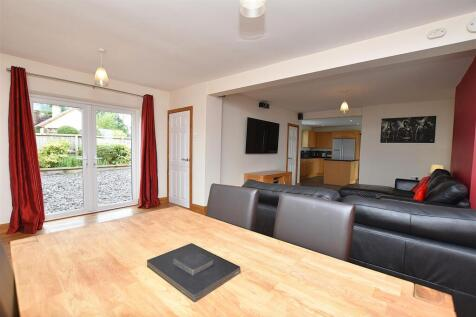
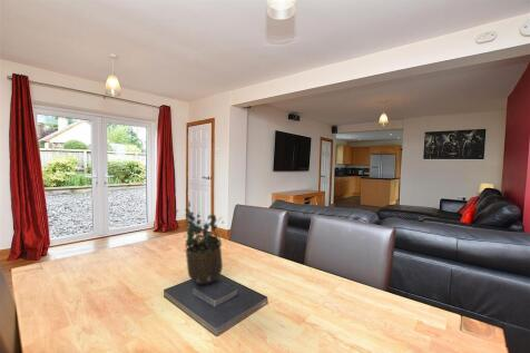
+ potted plant (199, 239)
